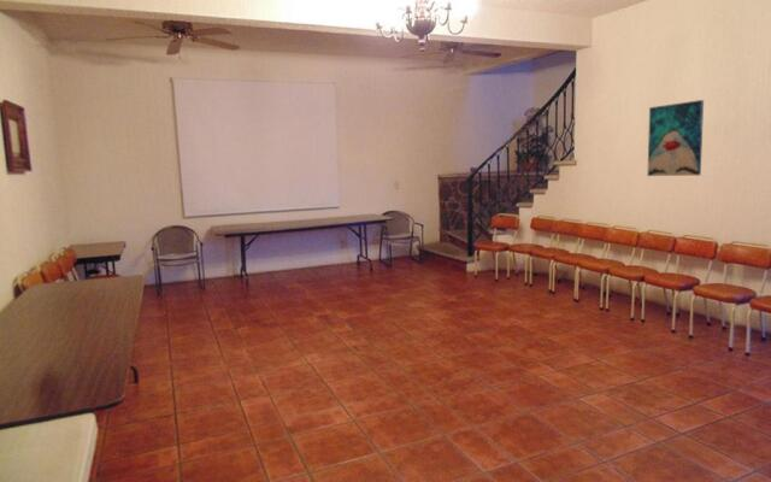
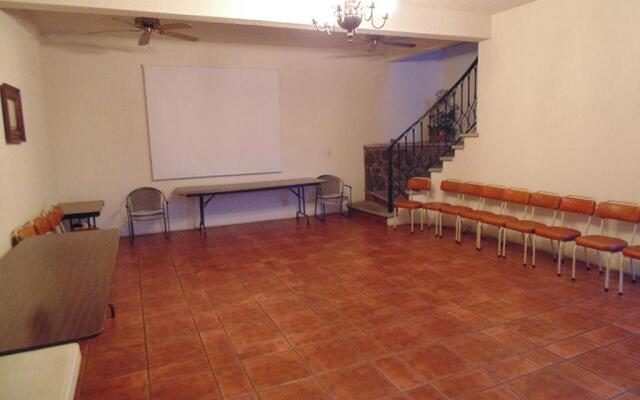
- wall art (673, 140)
